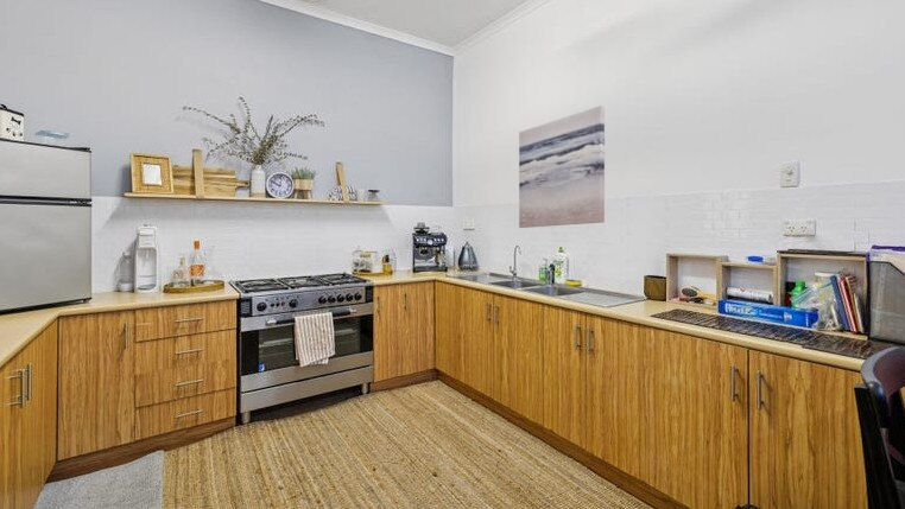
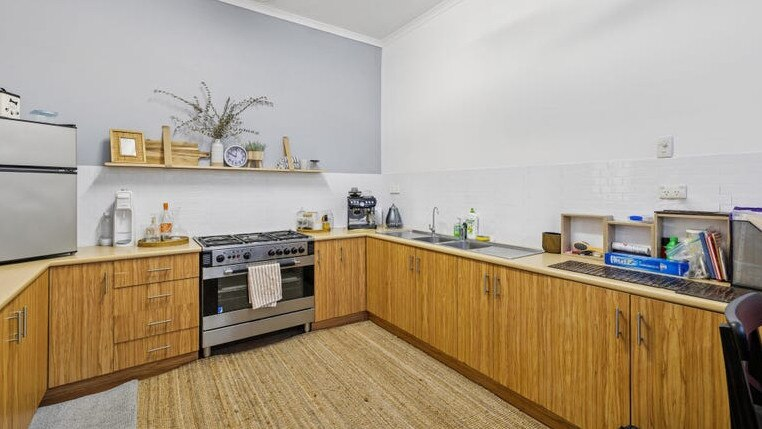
- wall art (558, 172)
